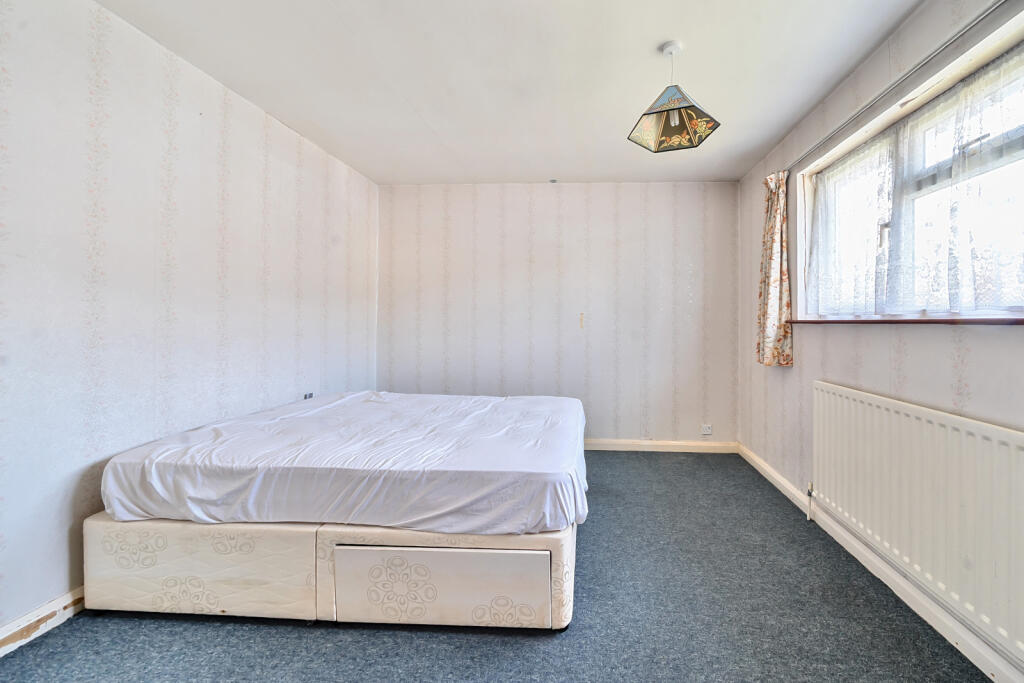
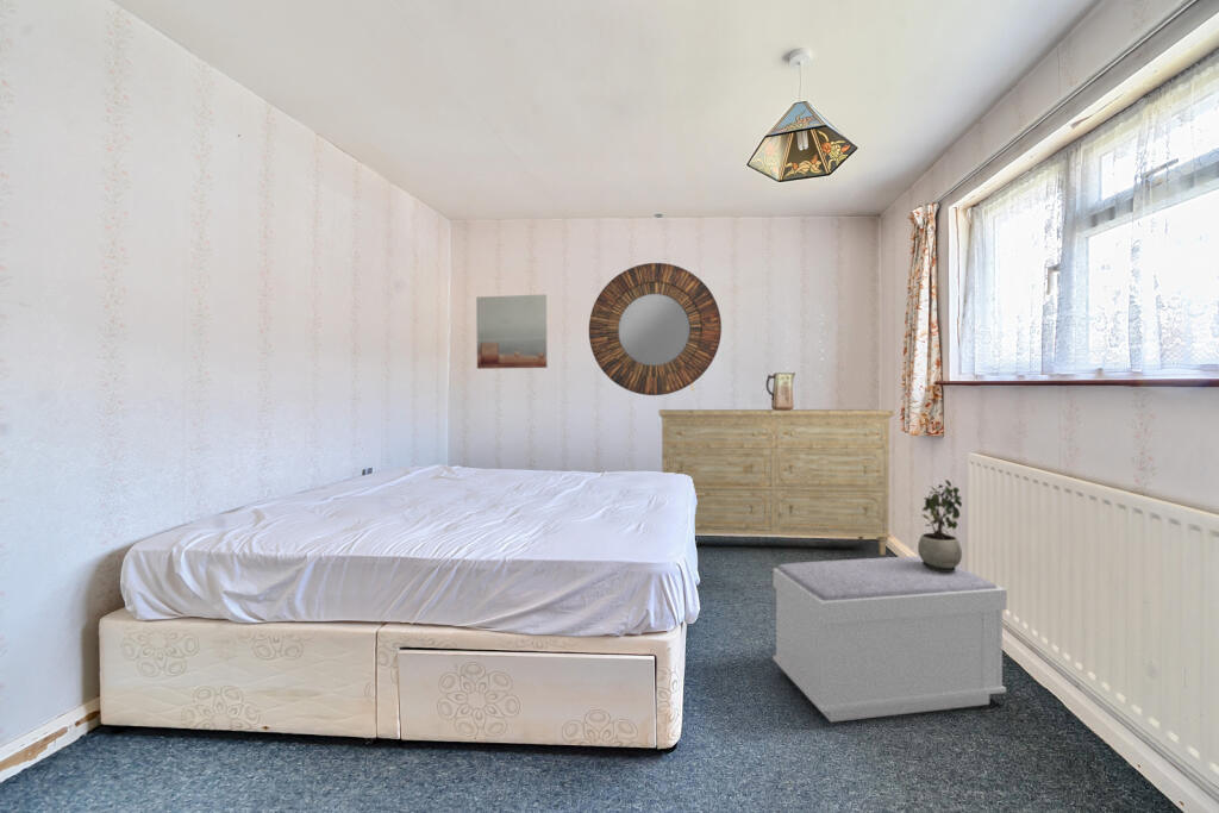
+ home mirror (654, 329)
+ wall art (511, 332)
+ potted plant (937, 521)
+ vase (780, 390)
+ dresser (767, 476)
+ bench (881, 628)
